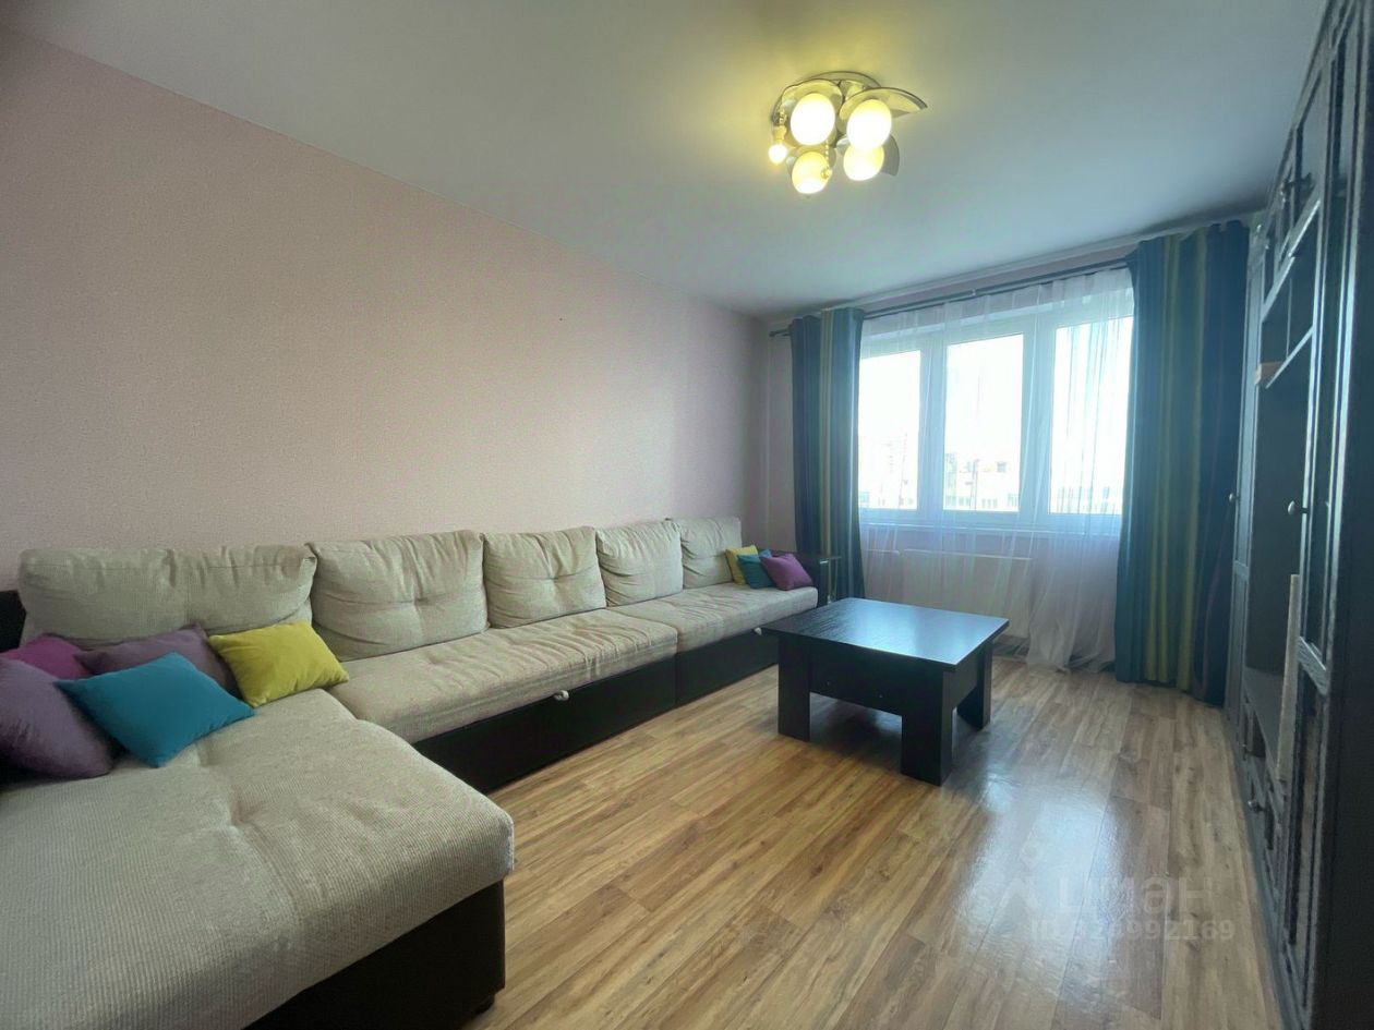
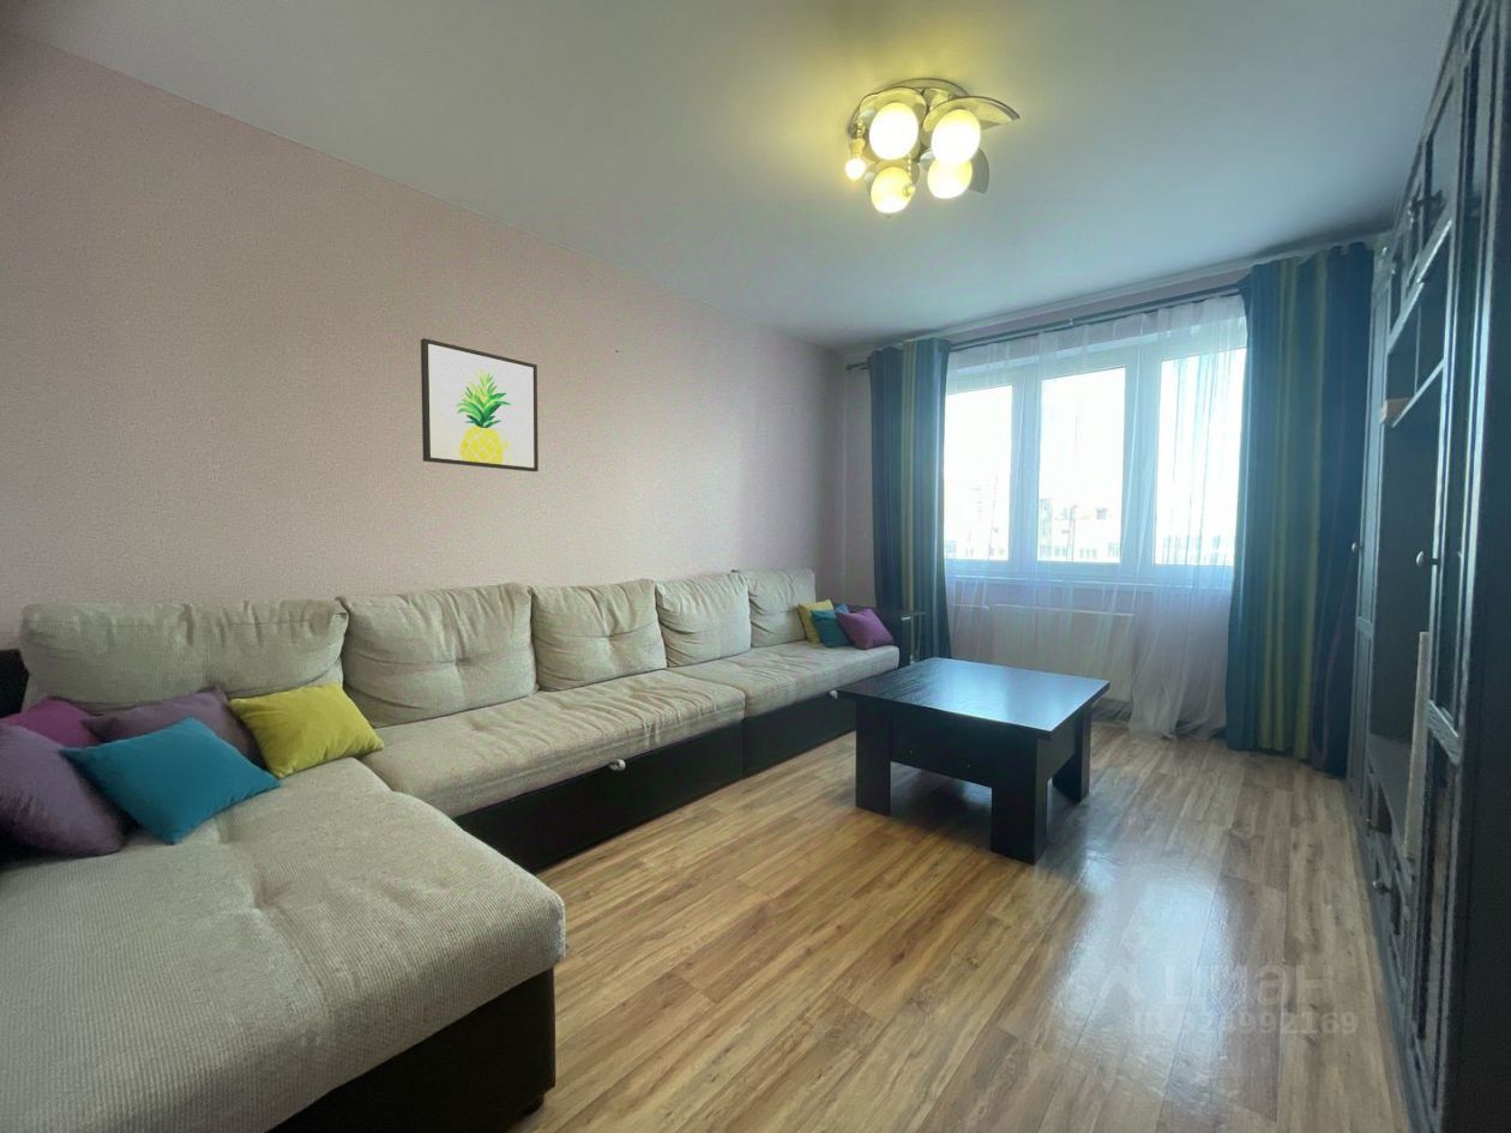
+ wall art (483, 410)
